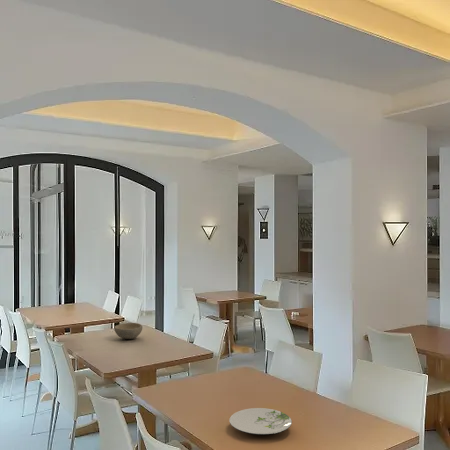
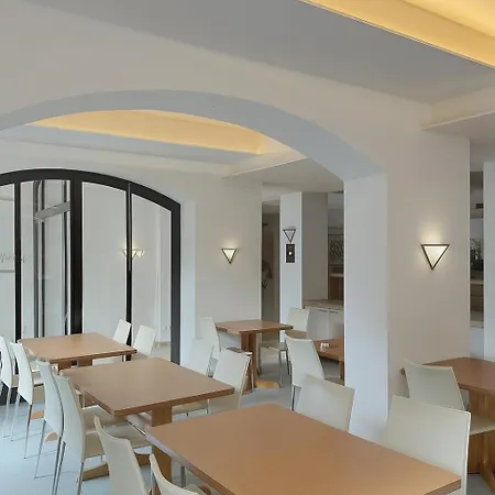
- plate (260, 424)
- bowl (128, 332)
